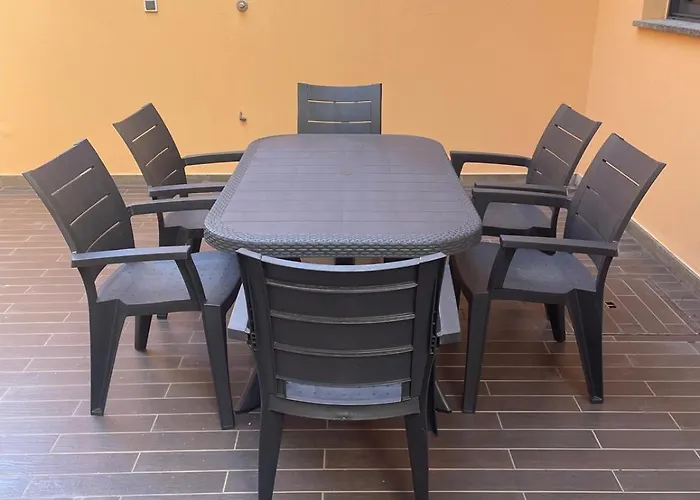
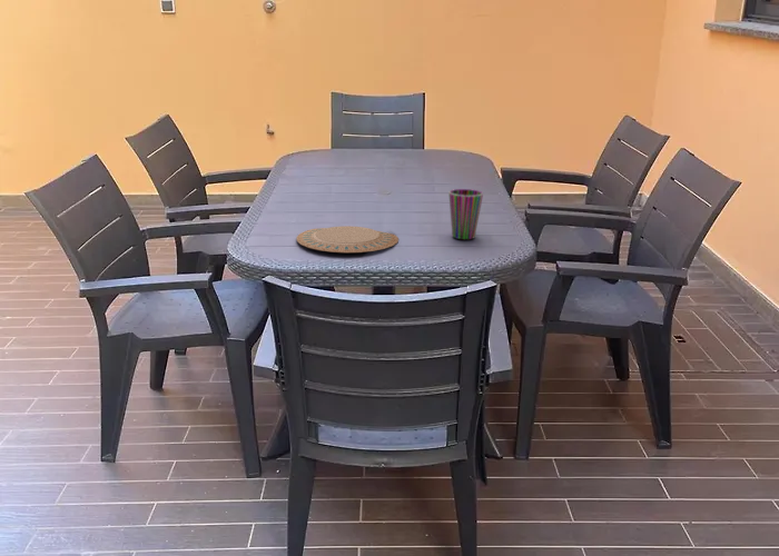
+ cup (464, 215)
+ chinaware (347, 236)
